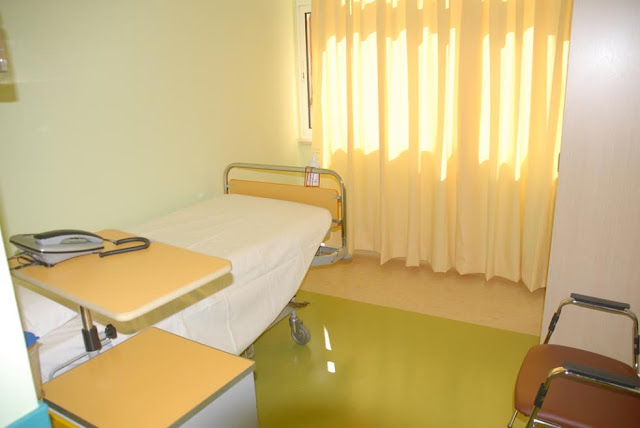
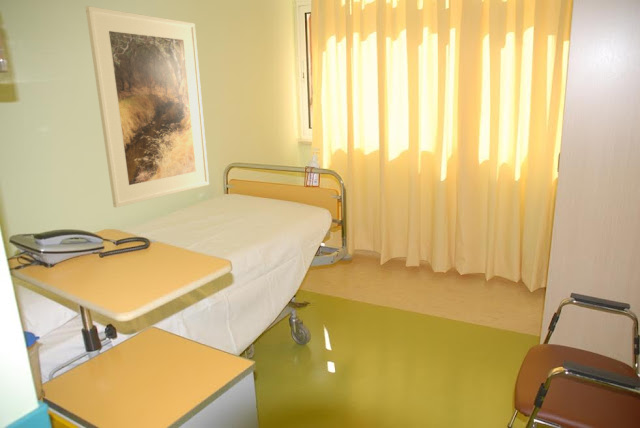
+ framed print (156, 109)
